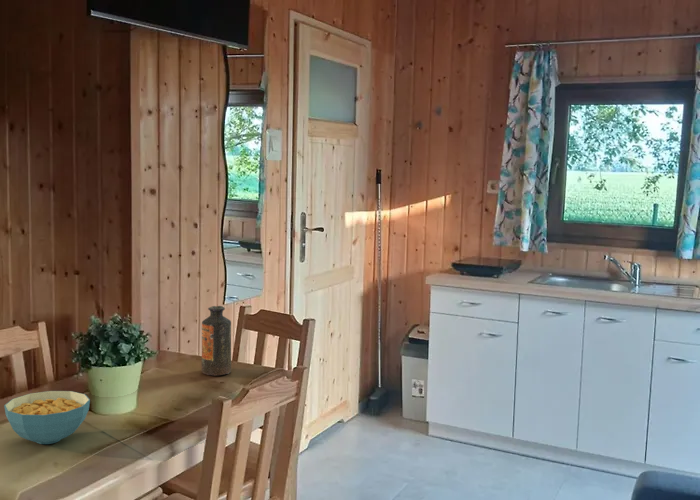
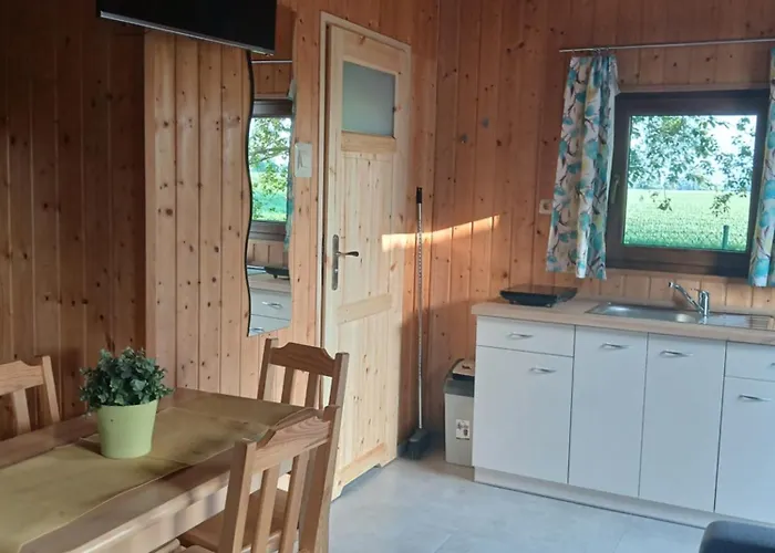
- cereal bowl (48, 421)
- bottle (216, 339)
